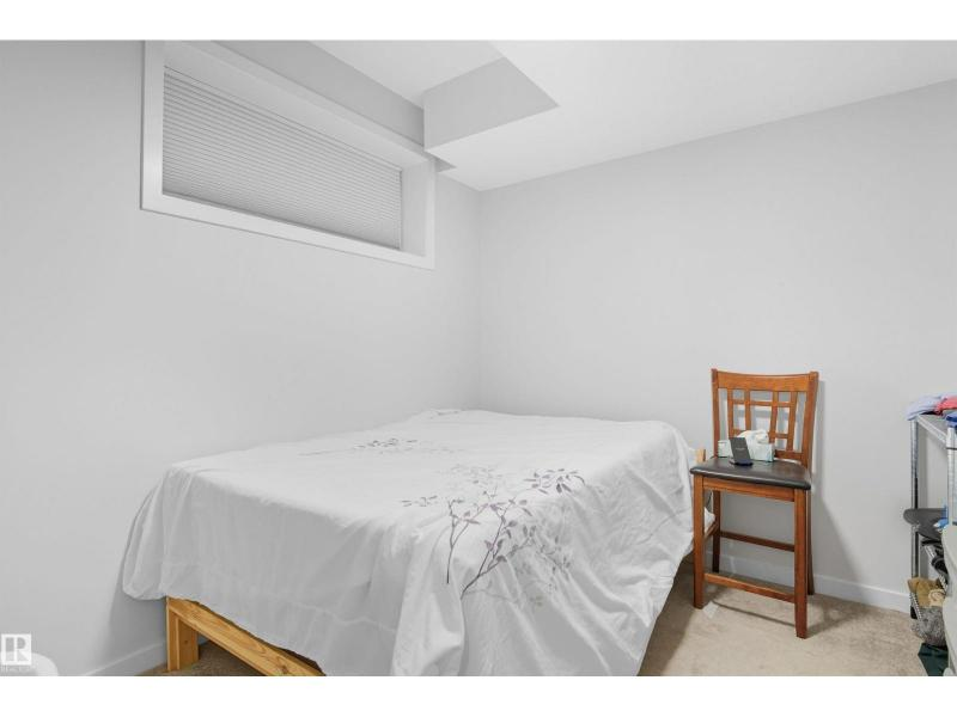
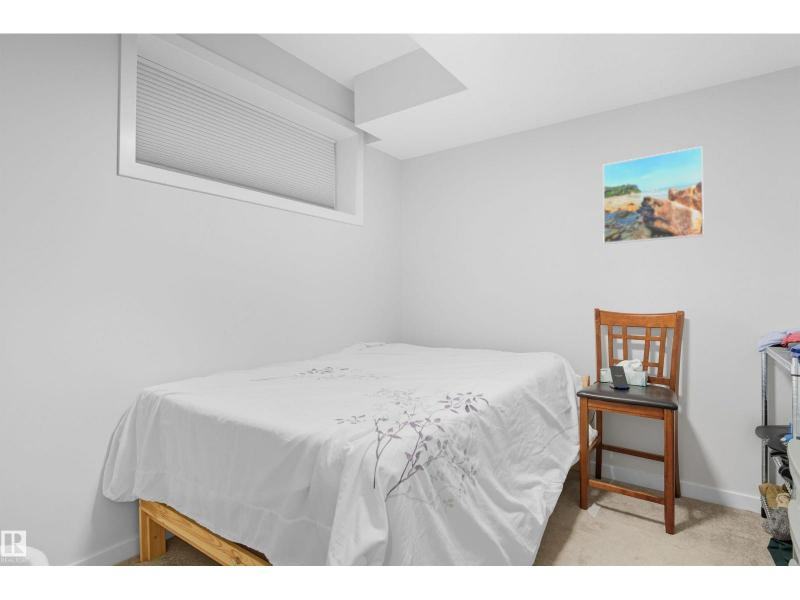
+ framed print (650, 198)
